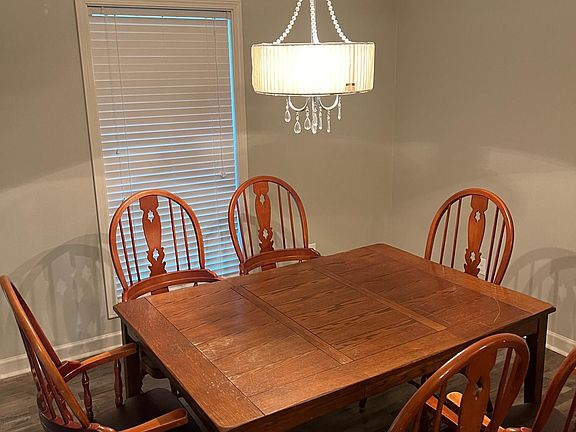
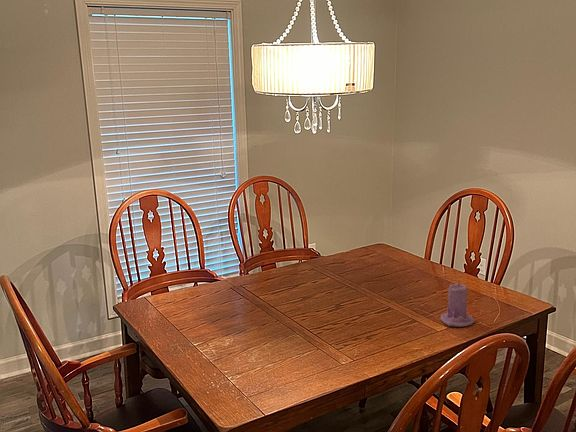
+ candle (458, 300)
